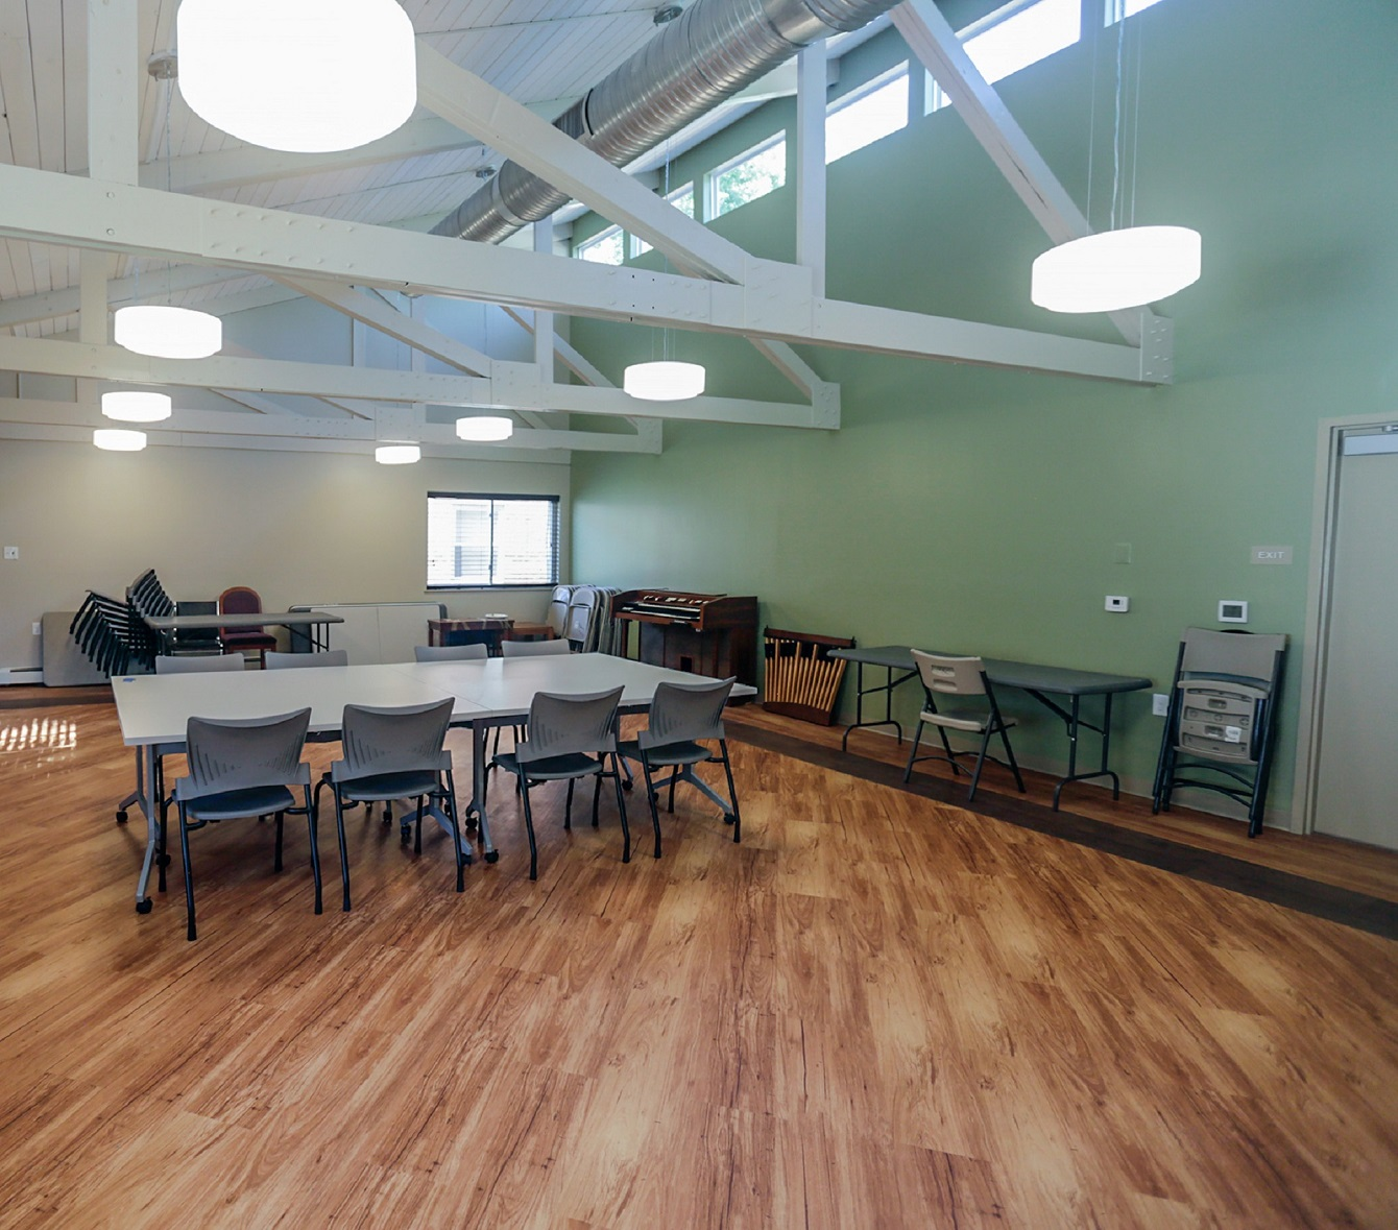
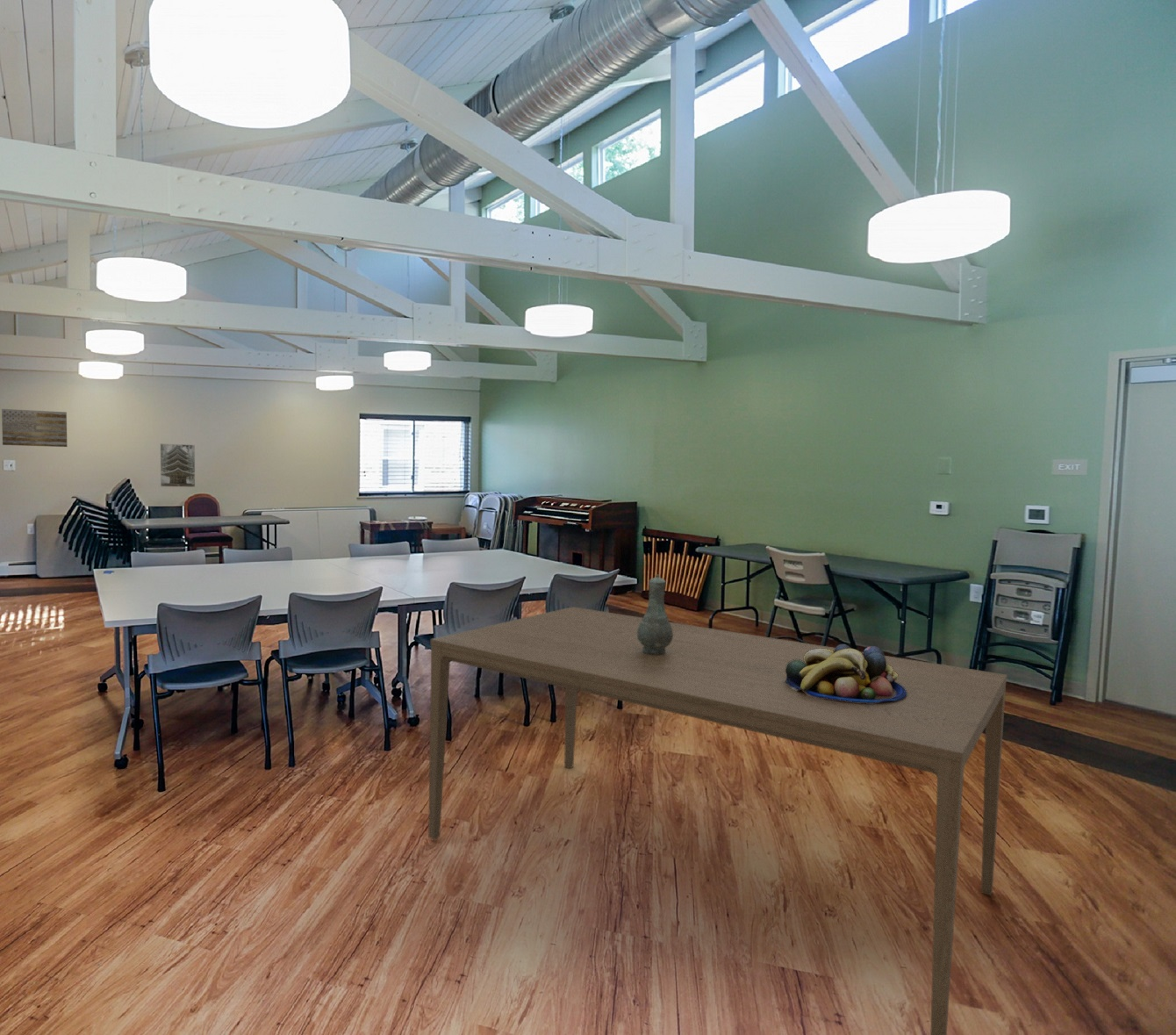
+ dining table (709, 721)
+ vase (656, 613)
+ wall art (35, 428)
+ fruit bowl (846, 665)
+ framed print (177, 465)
